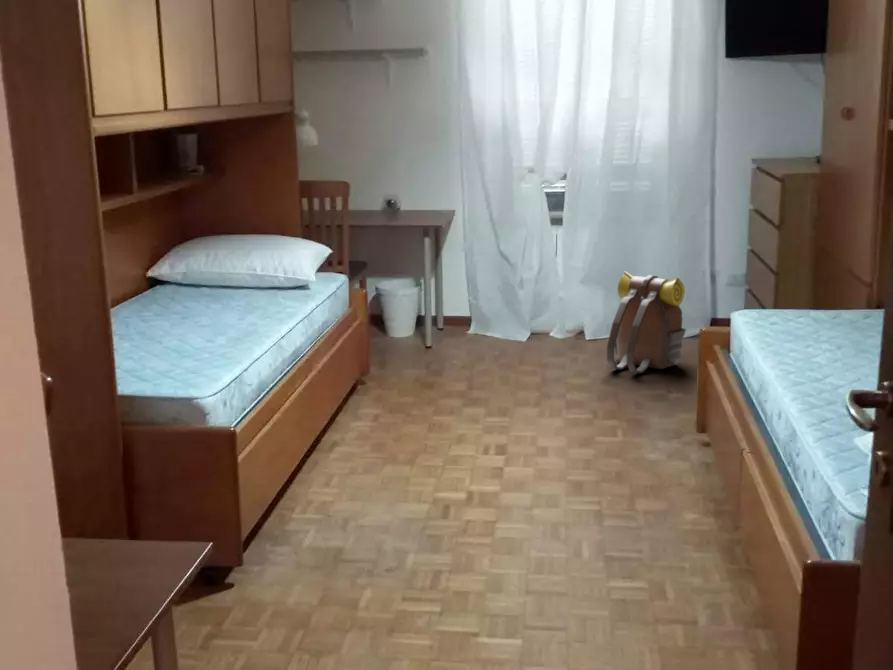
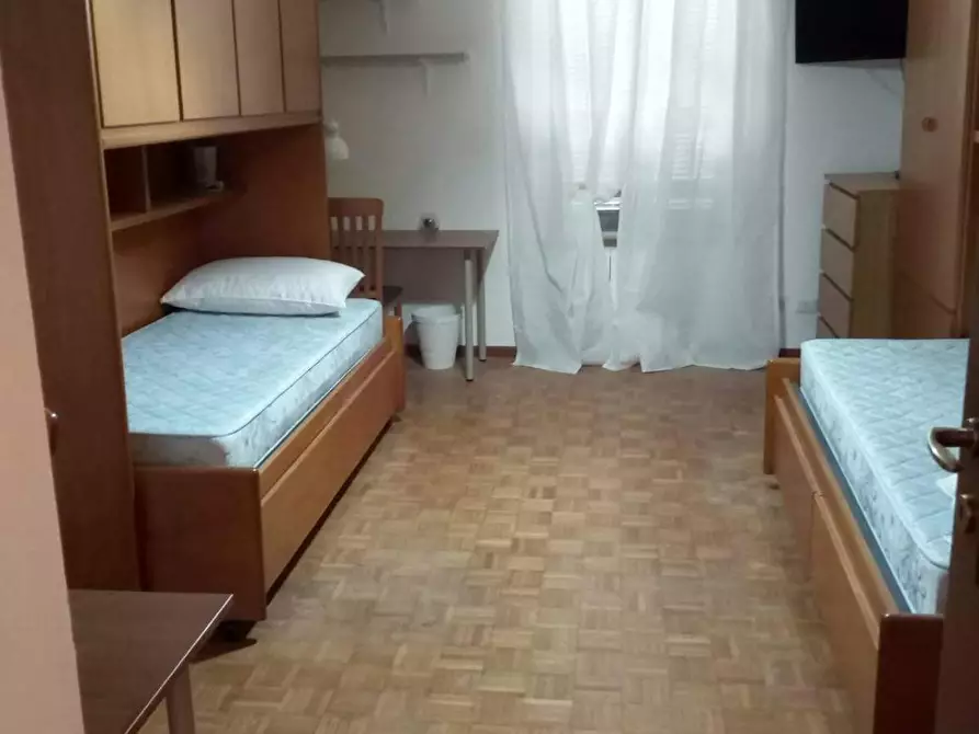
- backpack (641, 321)
